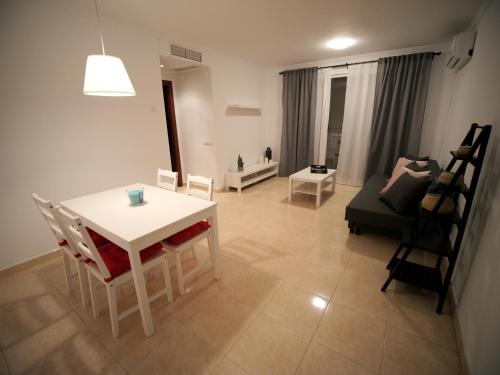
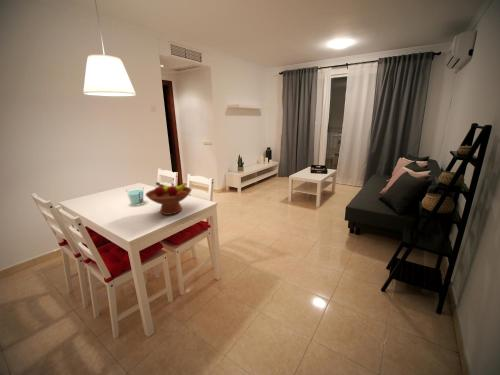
+ fruit bowl (169, 197)
